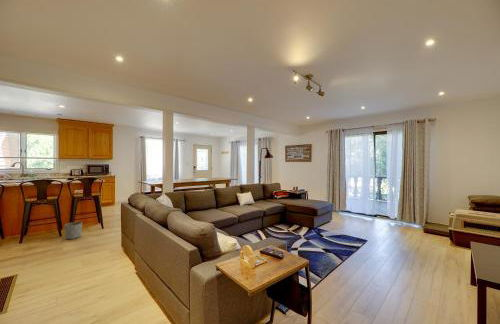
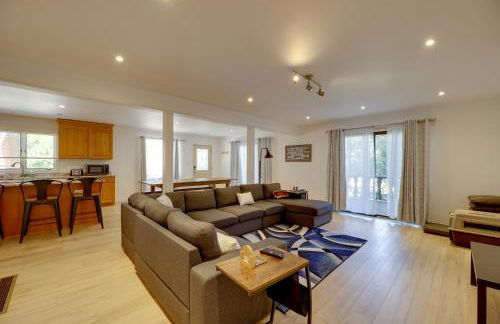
- planter (73, 230)
